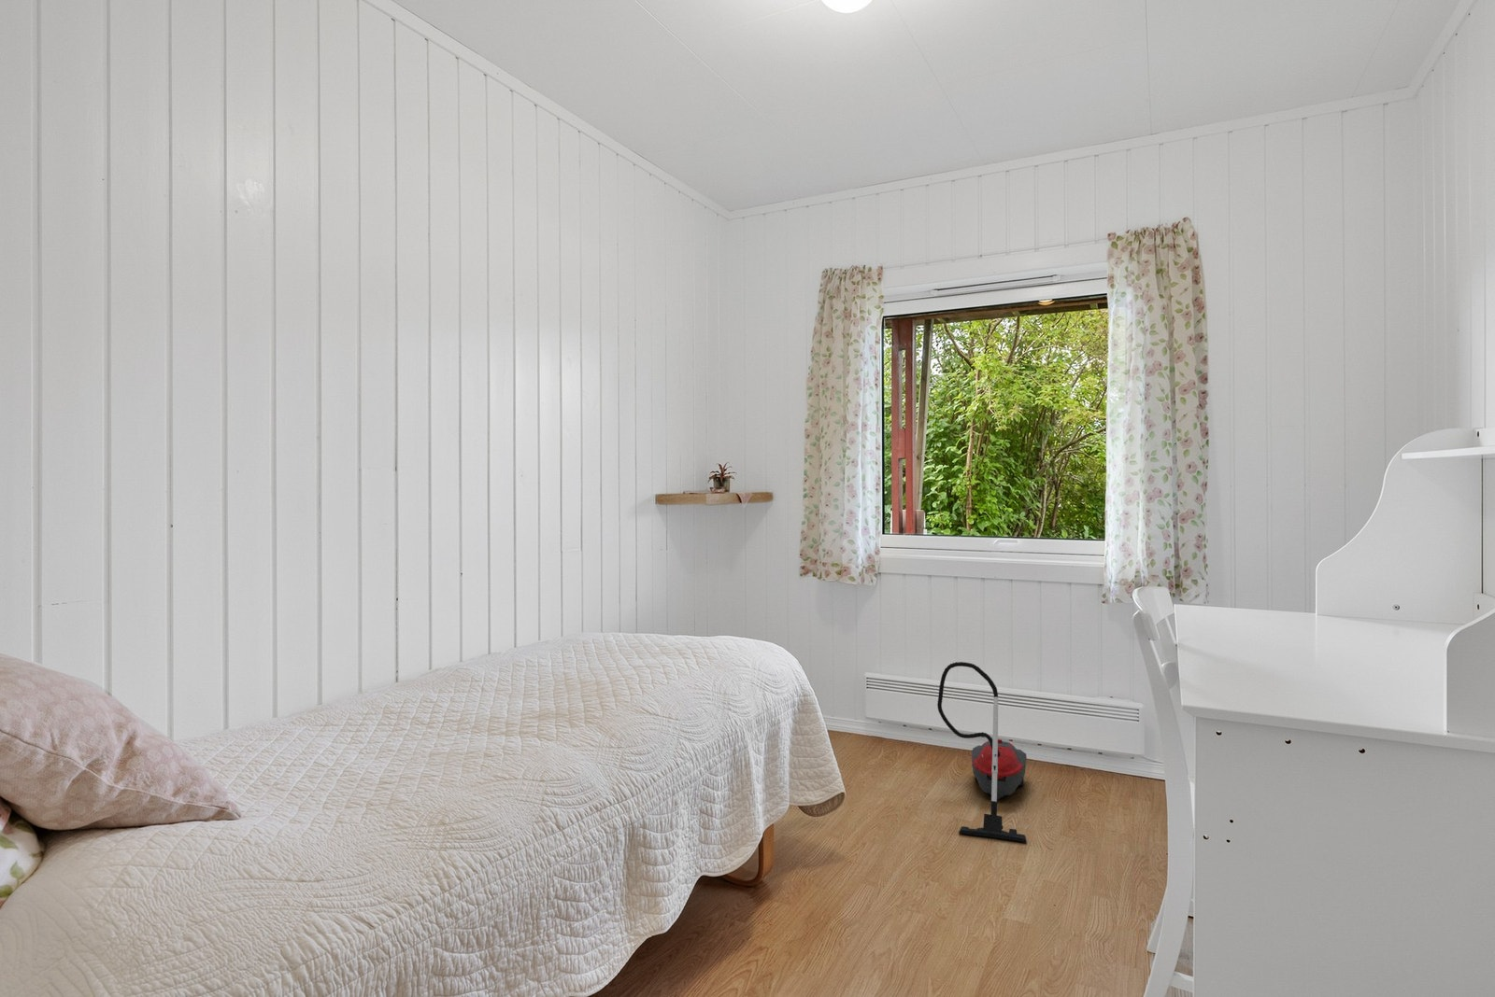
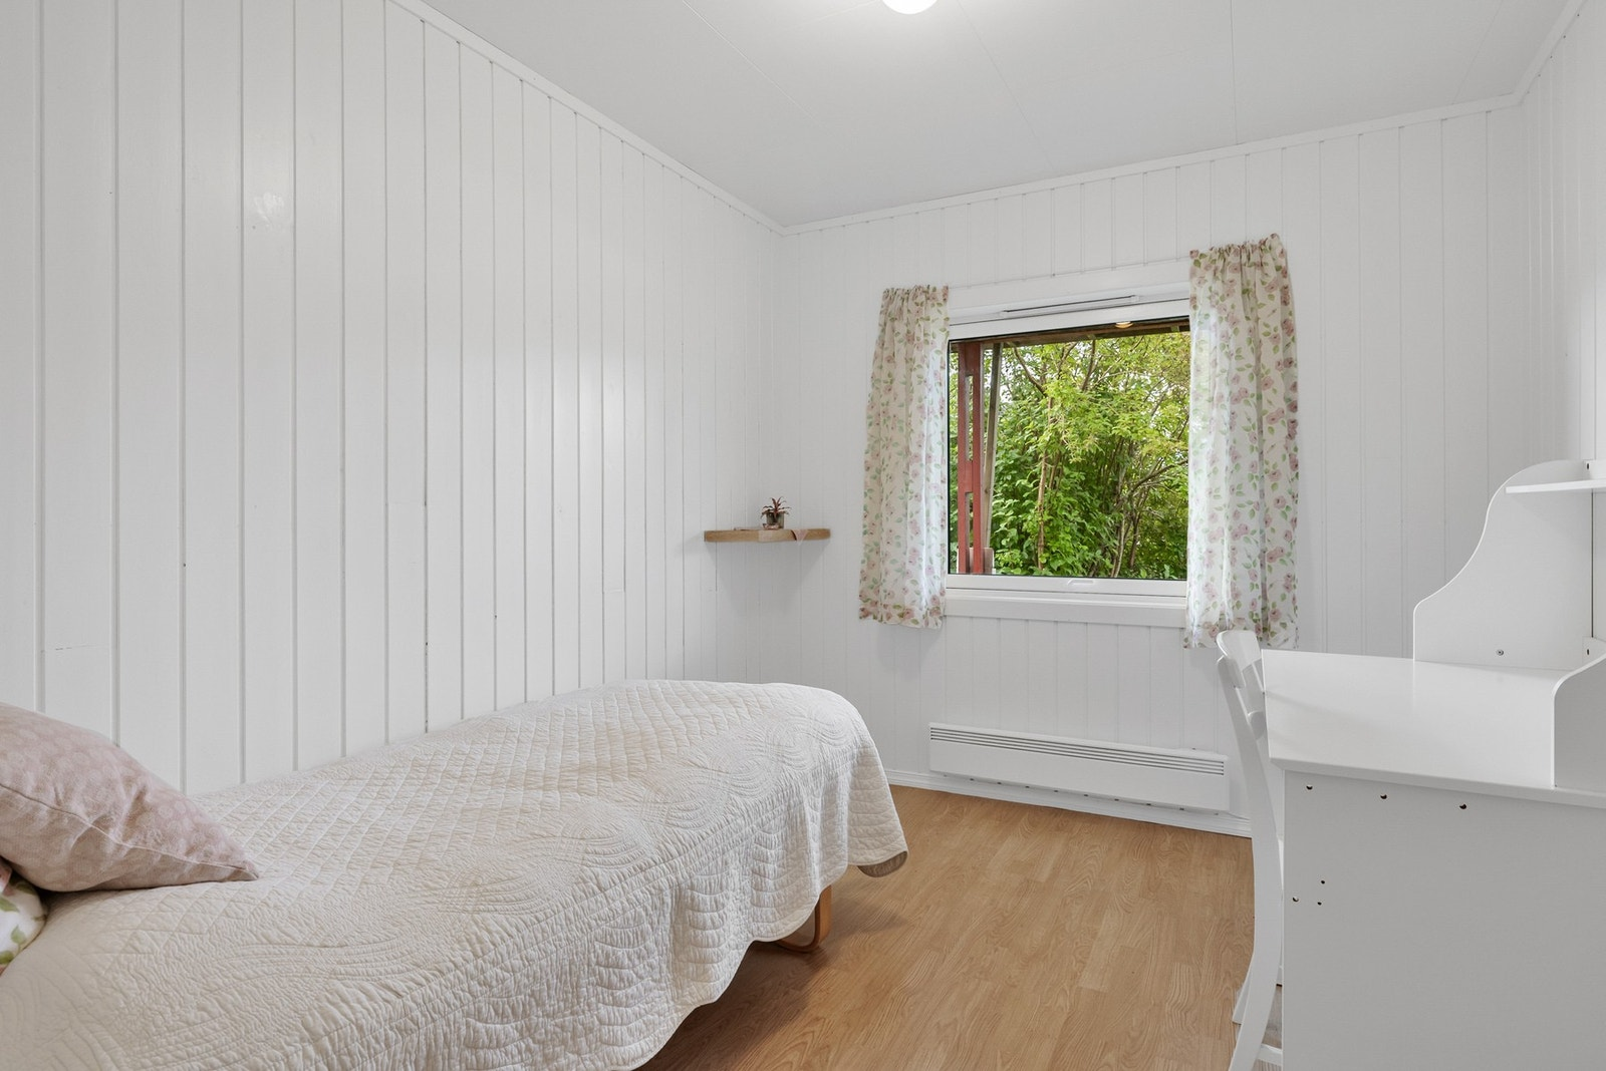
- vacuum cleaner (981, 733)
